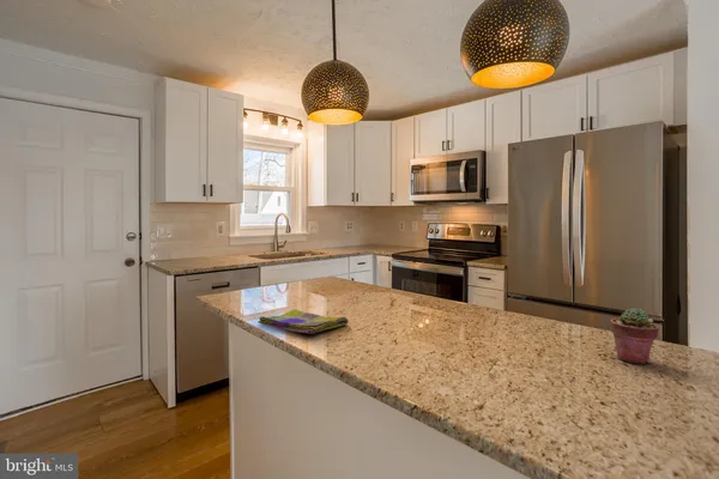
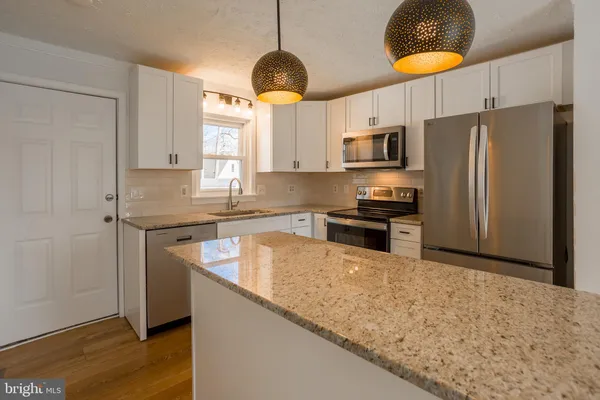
- dish towel (303, 320)
- potted succulent (633, 333)
